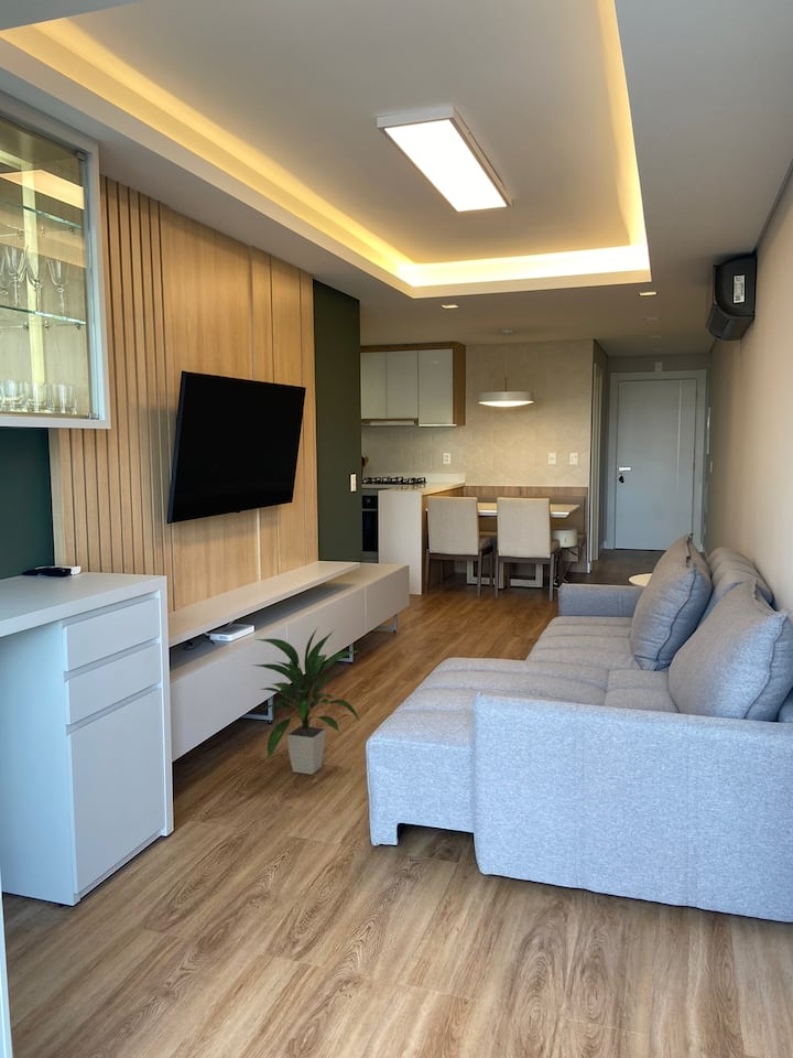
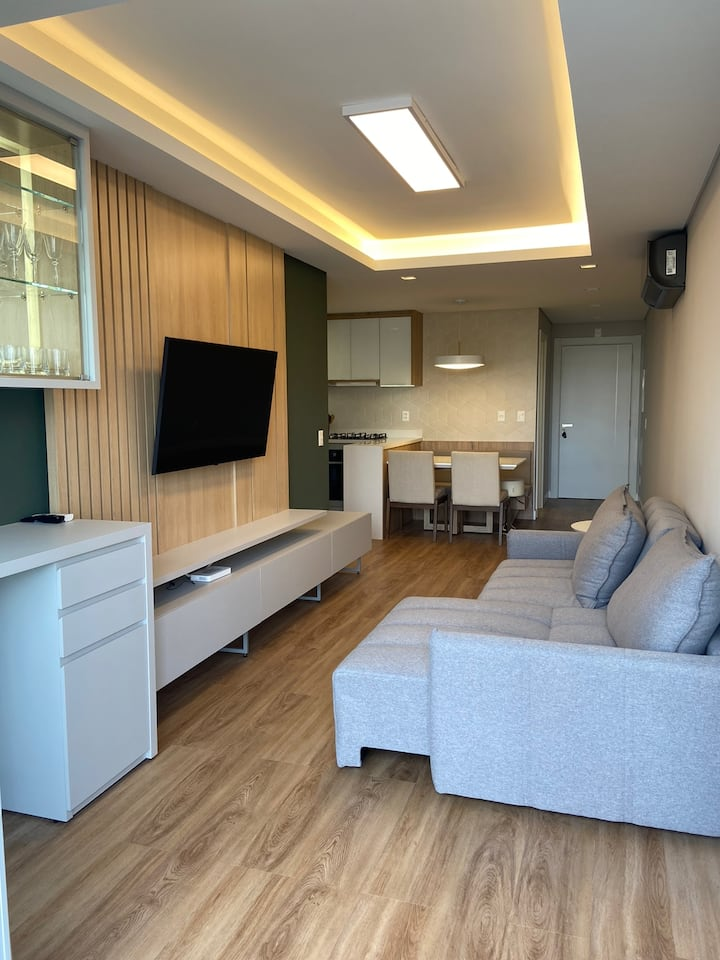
- indoor plant (301, 699)
